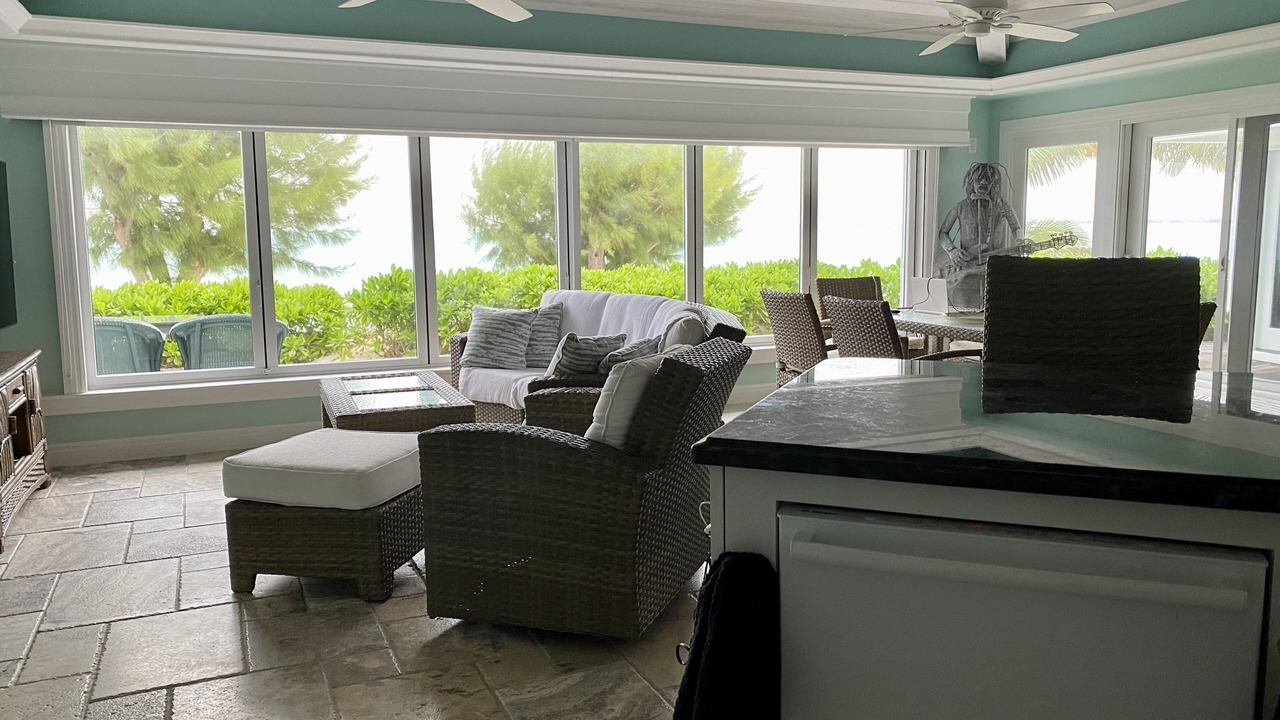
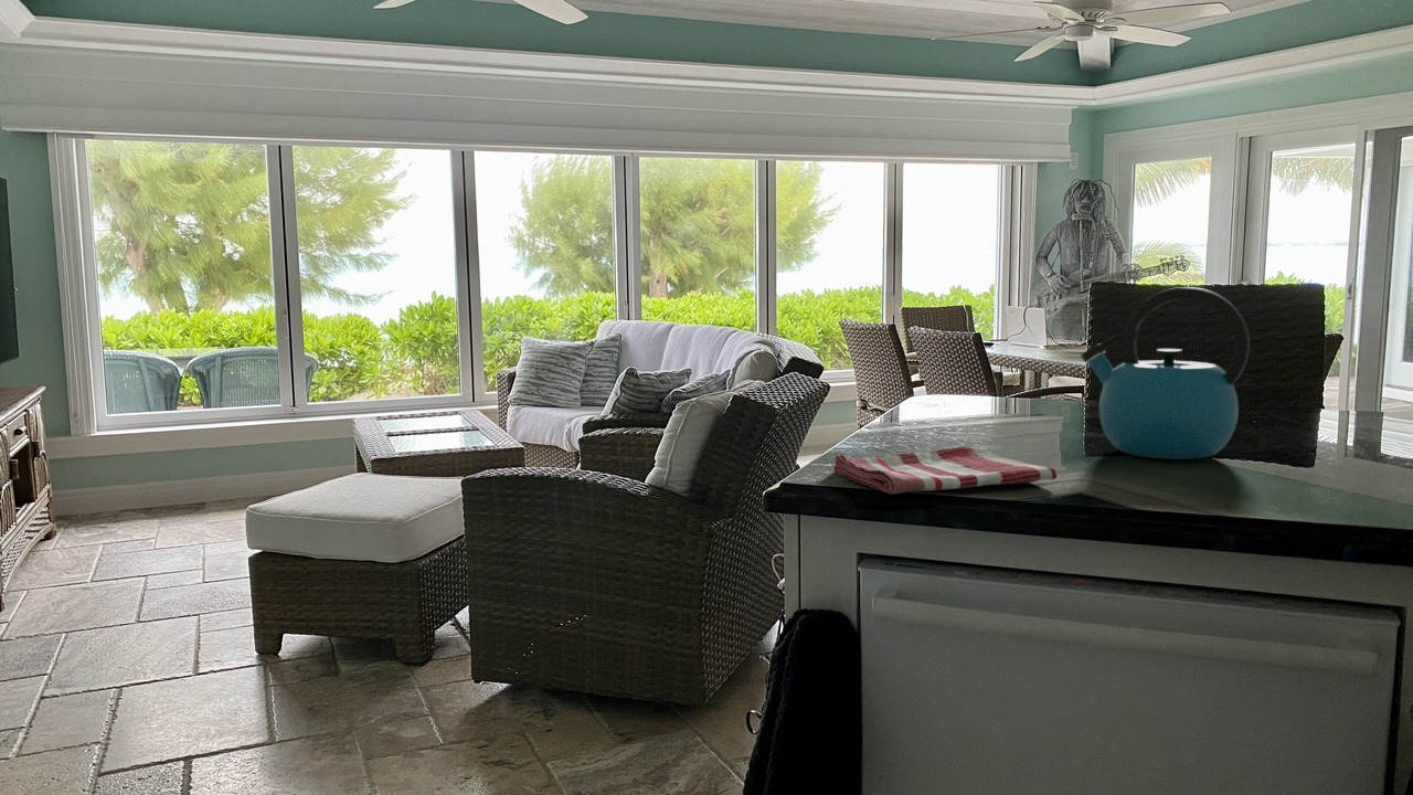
+ kettle (1160, 370)
+ dish towel (941, 467)
